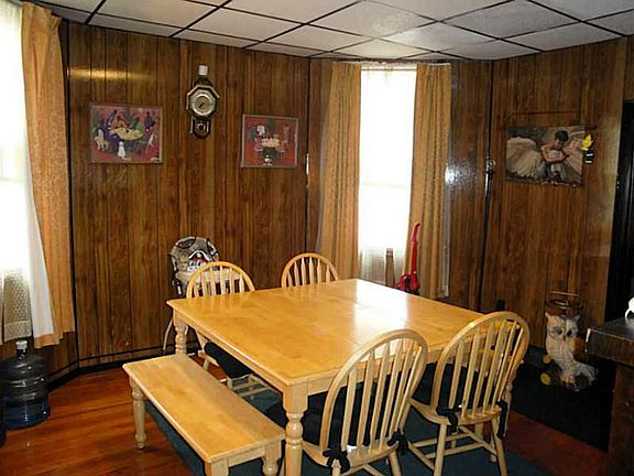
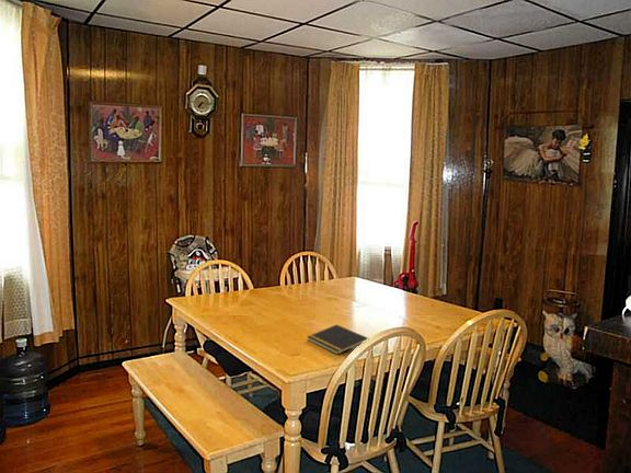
+ notepad (336, 338)
